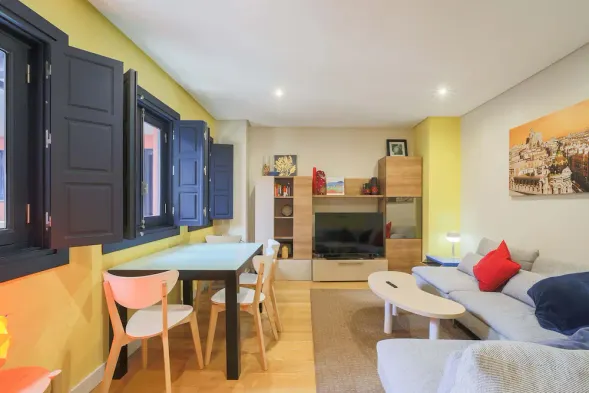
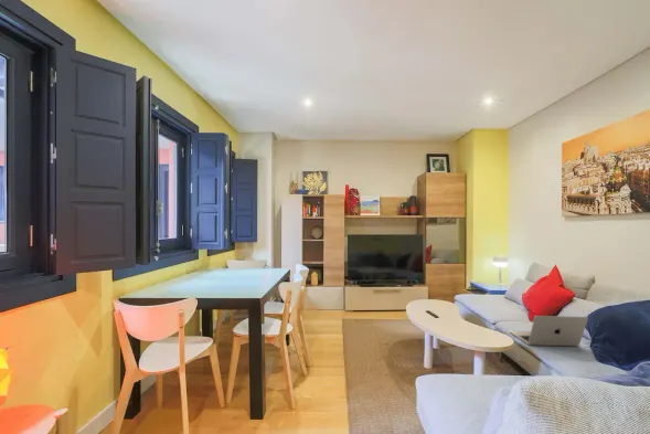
+ laptop (545, 325)
